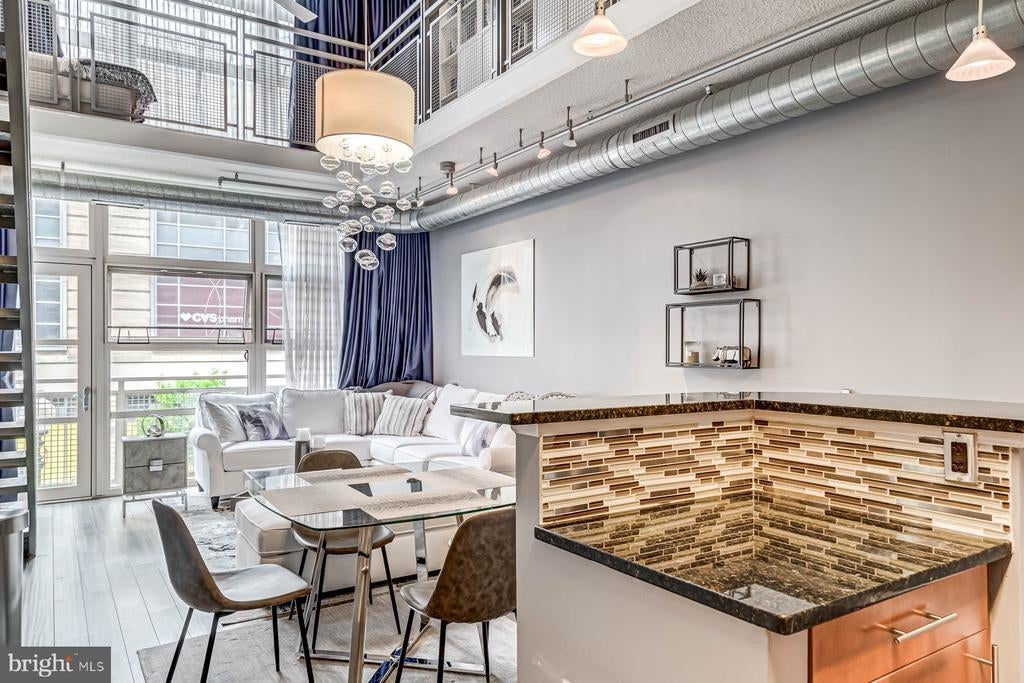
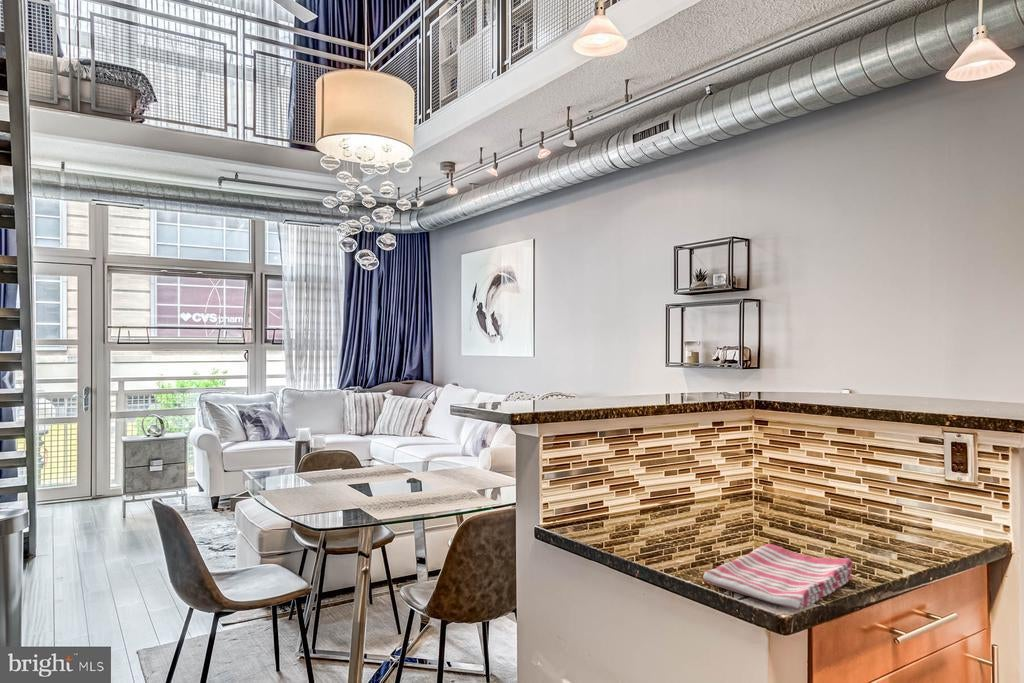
+ dish towel (779, 571)
